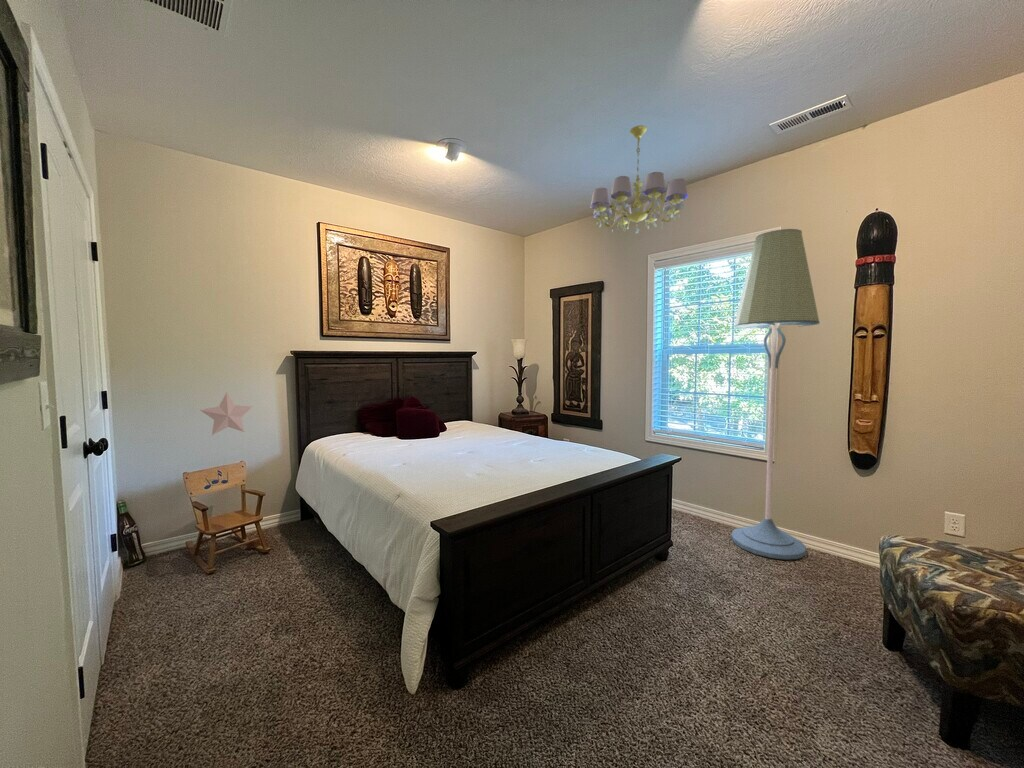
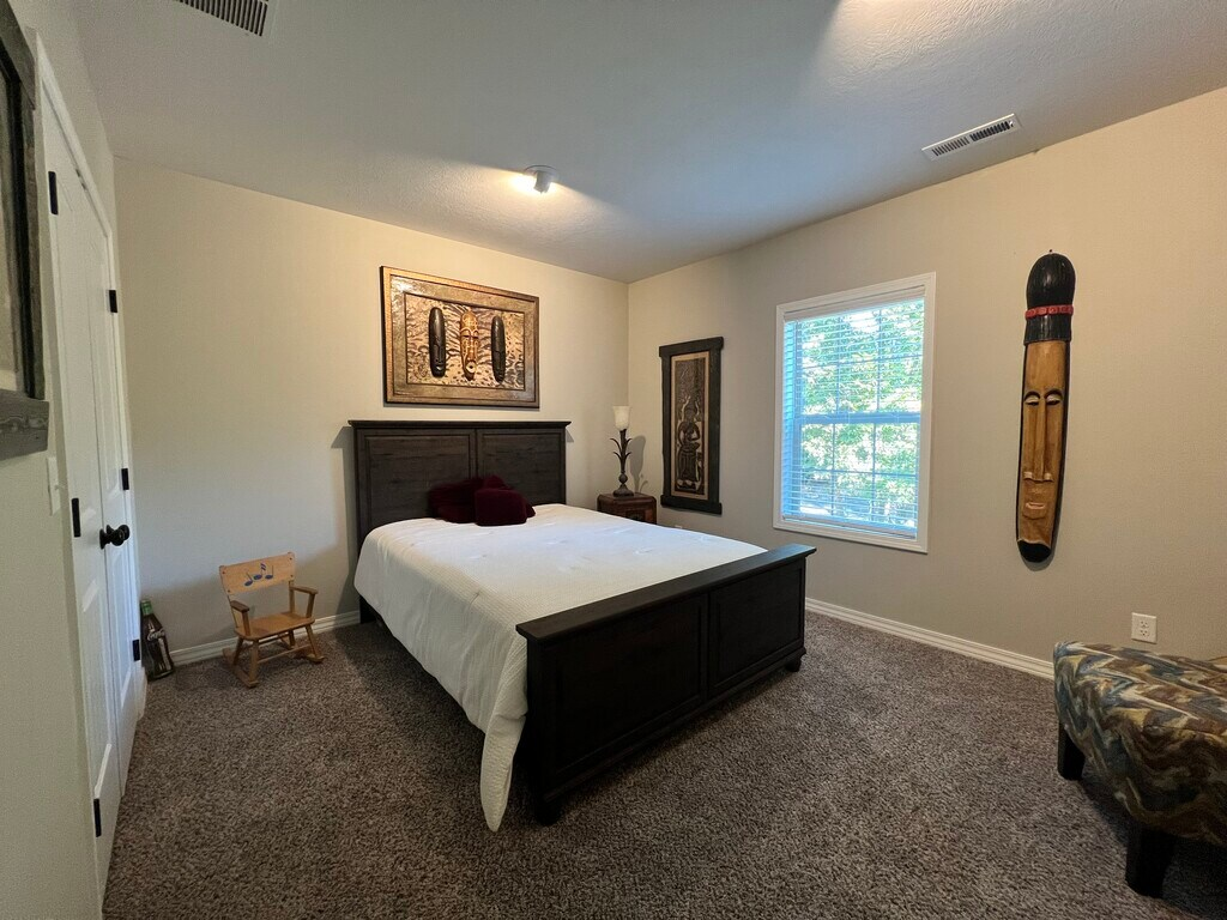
- floor lamp (772, 393)
- chandelier (637, 181)
- decorative star (227, 413)
